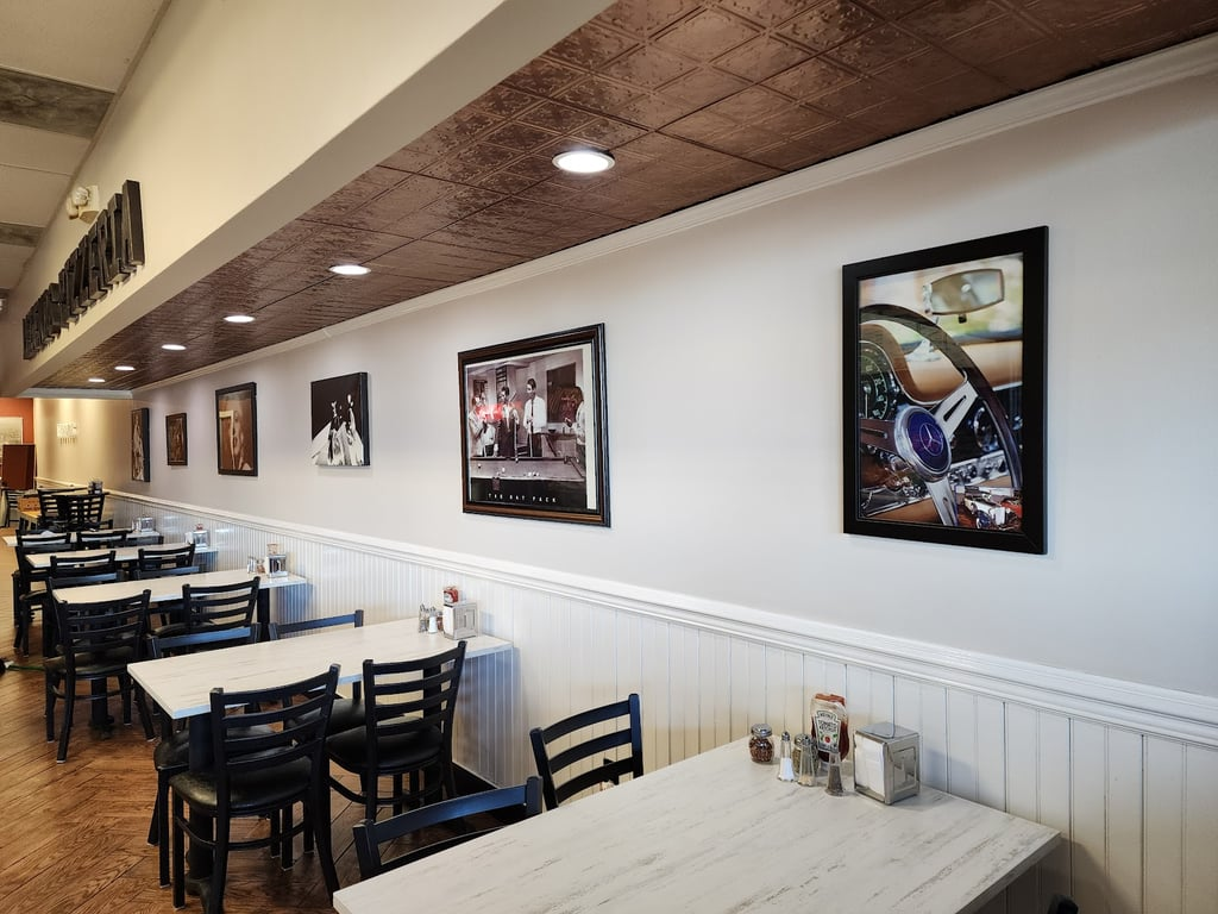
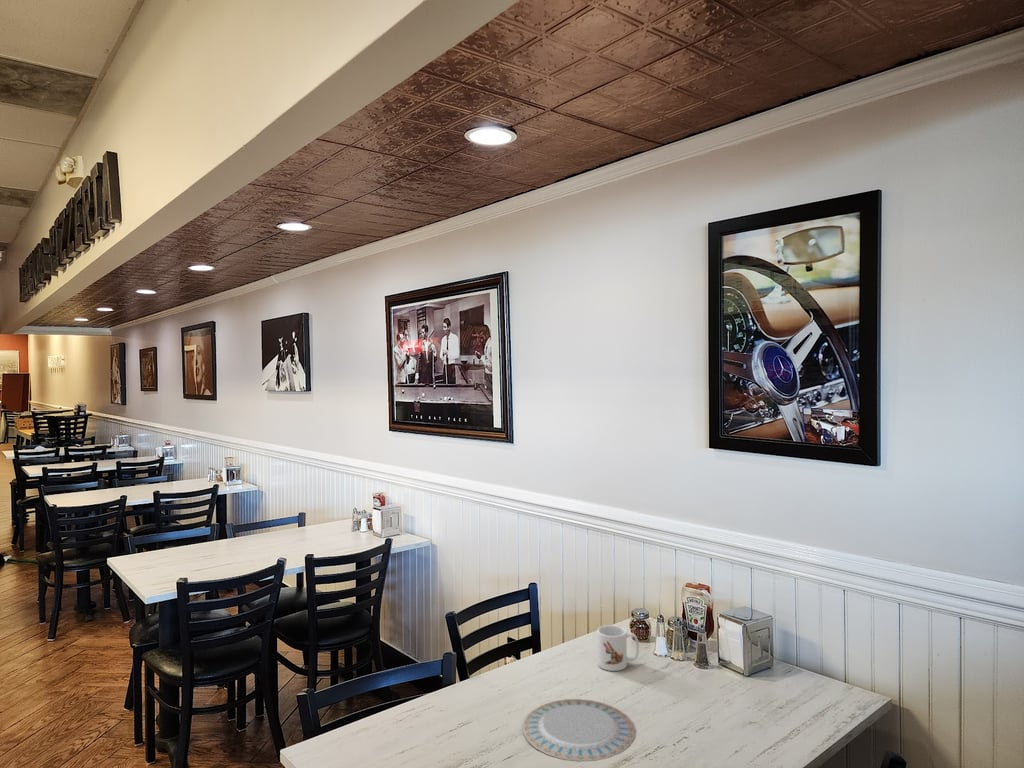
+ mug (618, 647)
+ chinaware (578, 725)
